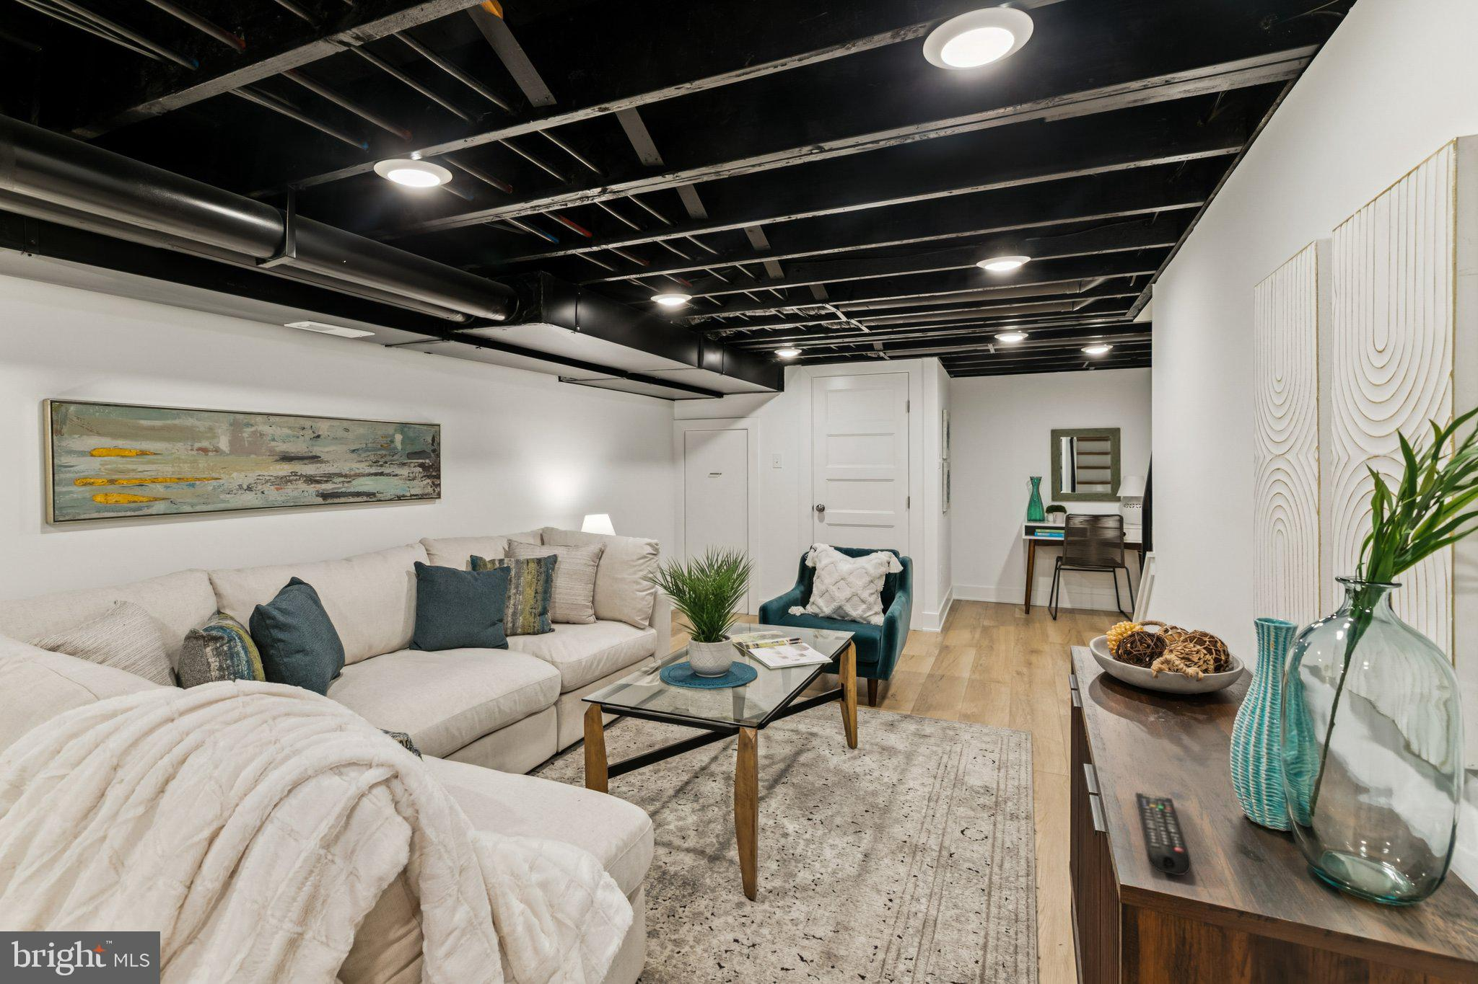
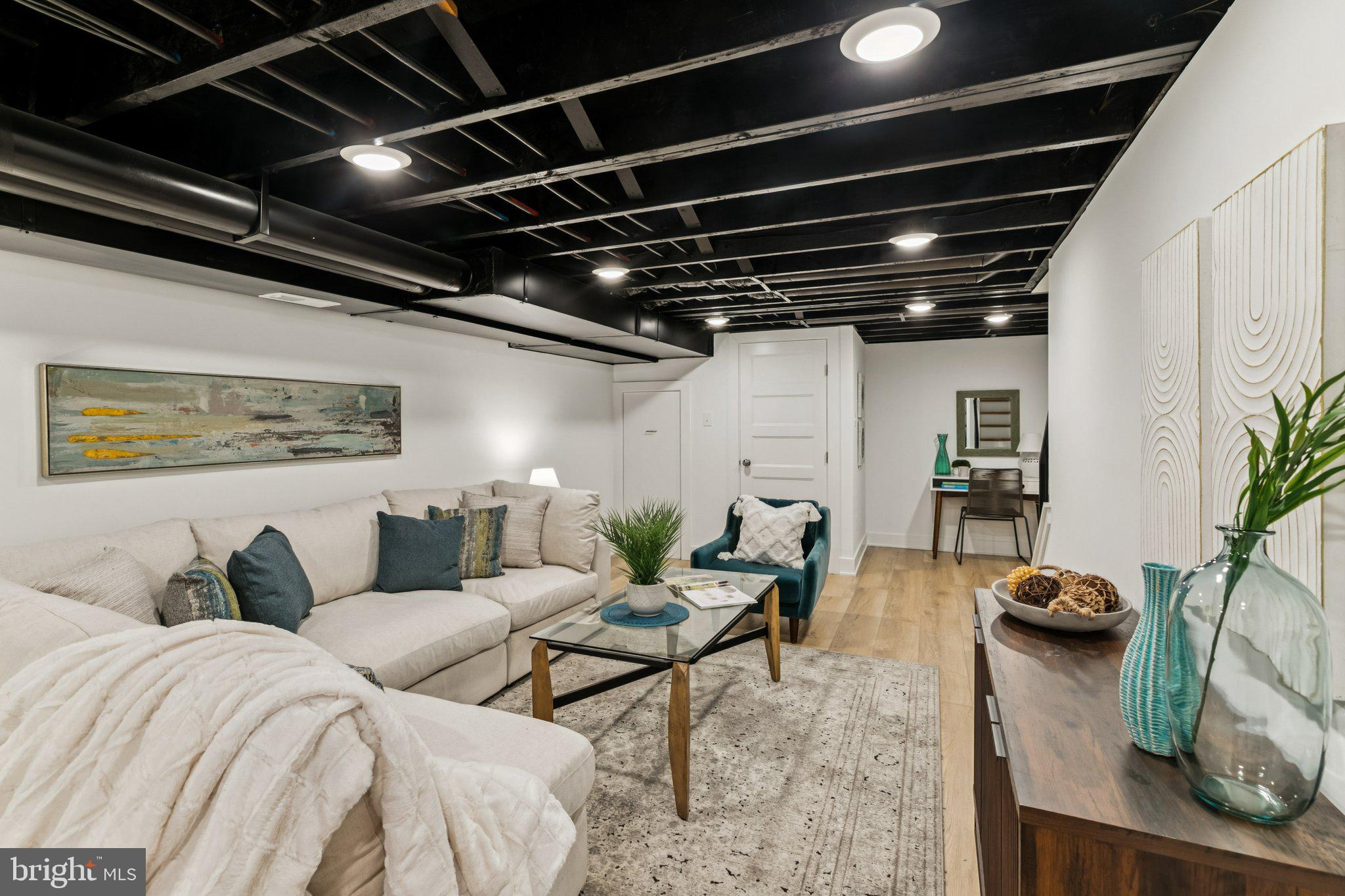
- remote control (1159, 828)
